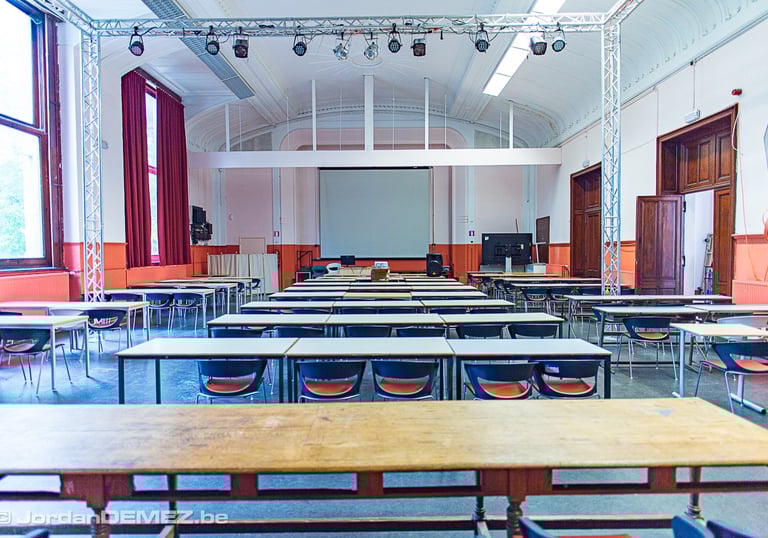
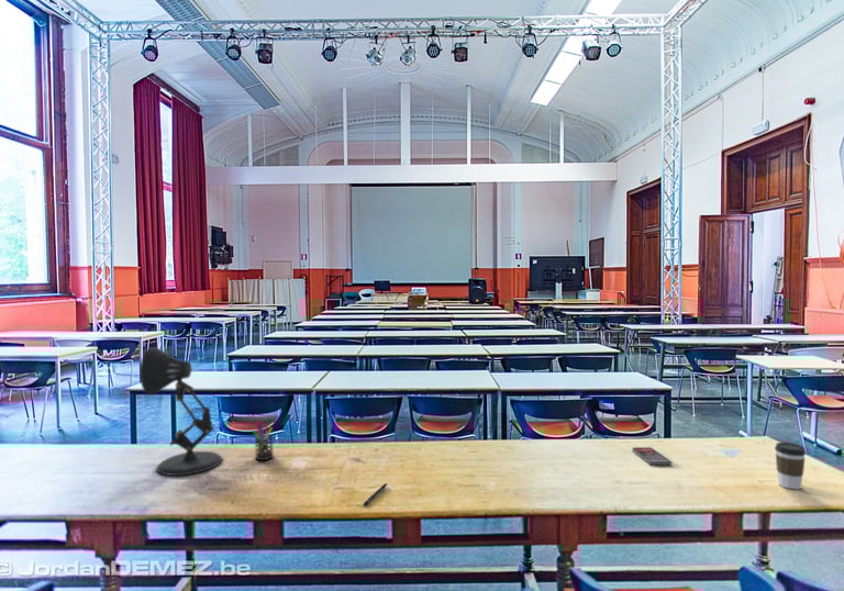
+ pen (375, 494)
+ coffee cup (789, 465)
+ smartphone (651, 455)
+ pen holder (262, 439)
+ desk lamp (186, 405)
